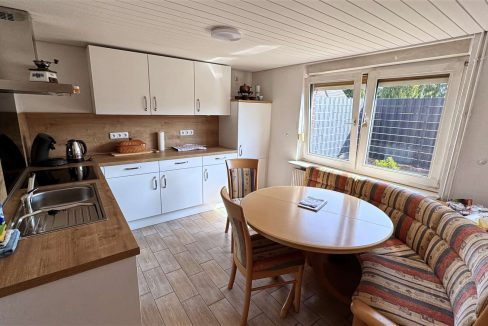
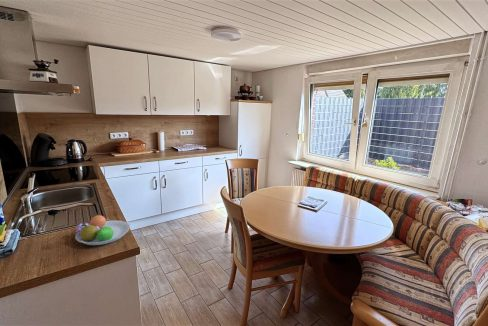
+ fruit bowl (102, 227)
